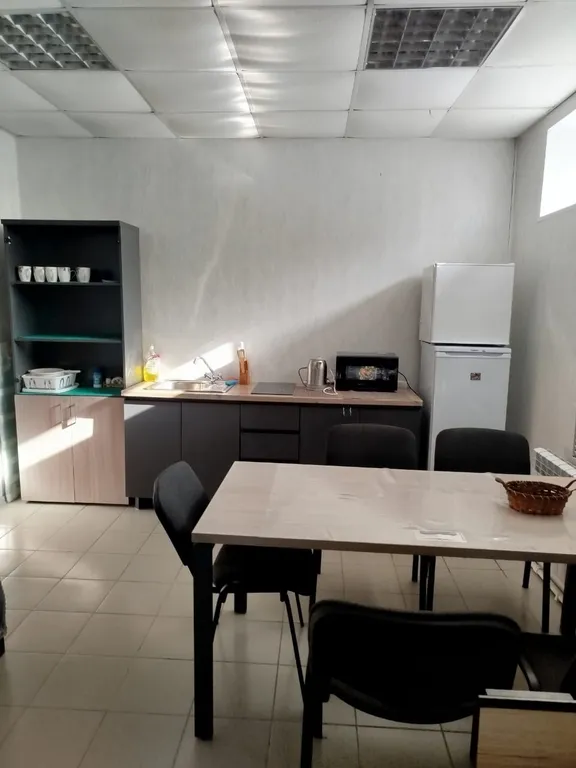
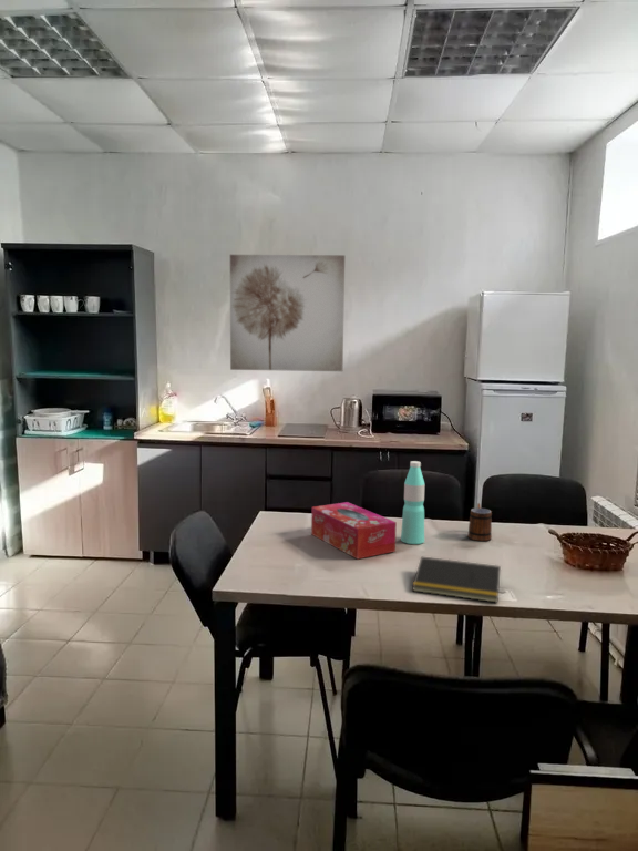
+ notepad (456, 577)
+ wall art (287, 314)
+ mug (480, 521)
+ water bottle (413, 501)
+ tissue box (351, 527)
